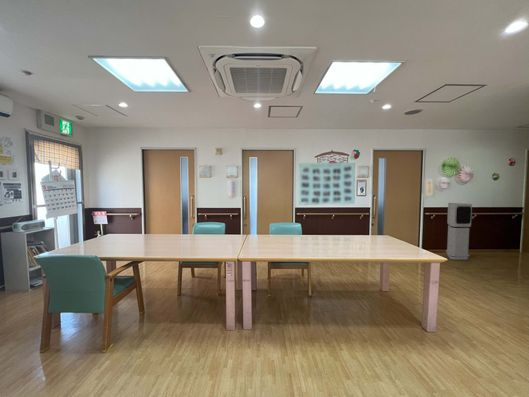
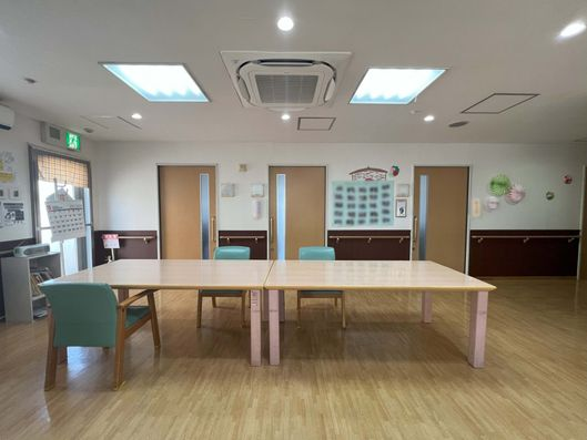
- air purifier (455, 230)
